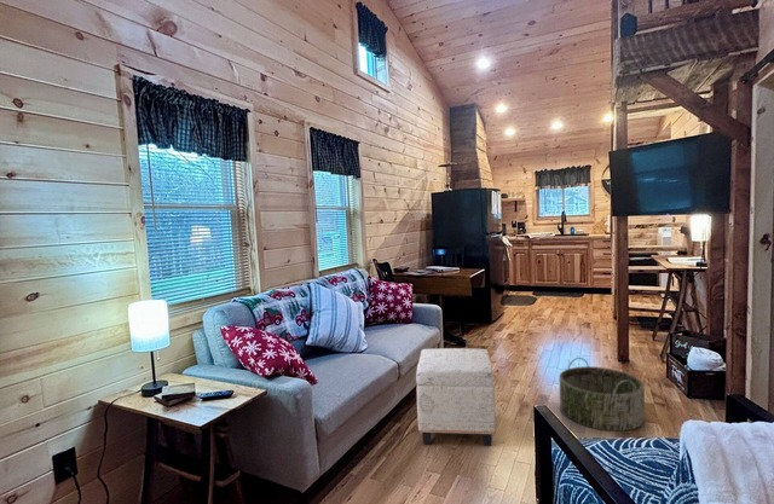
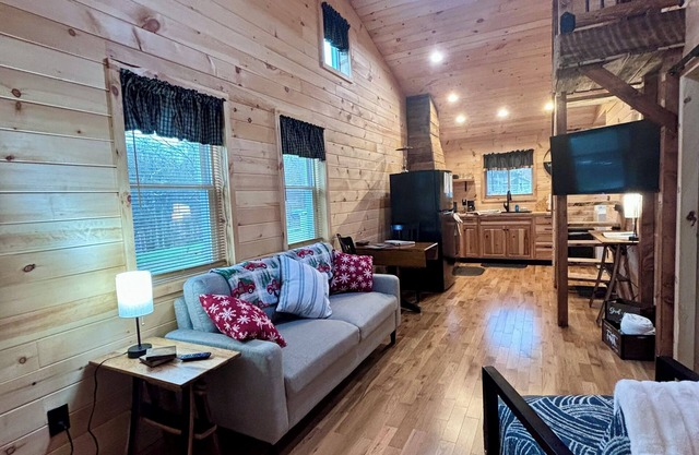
- ottoman (455, 392)
- basket (600, 390)
